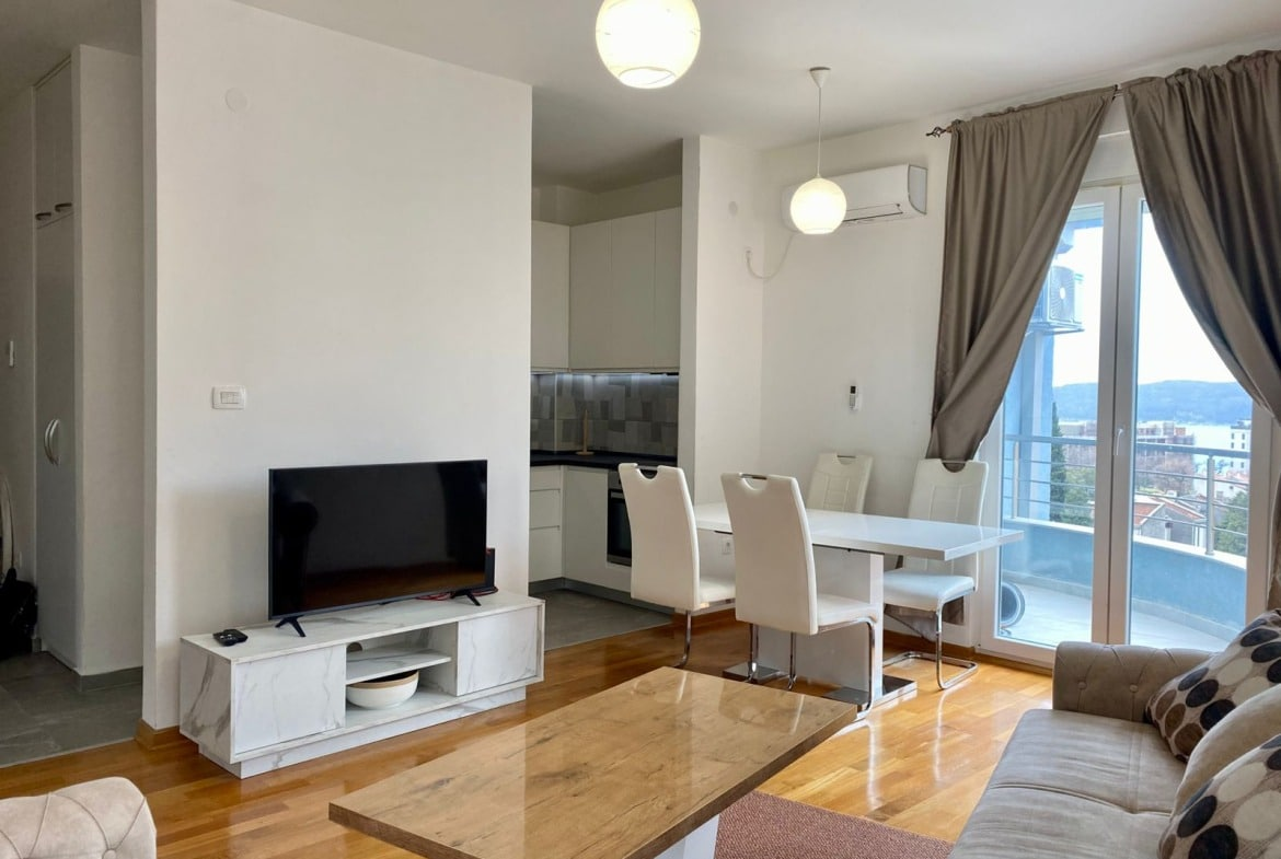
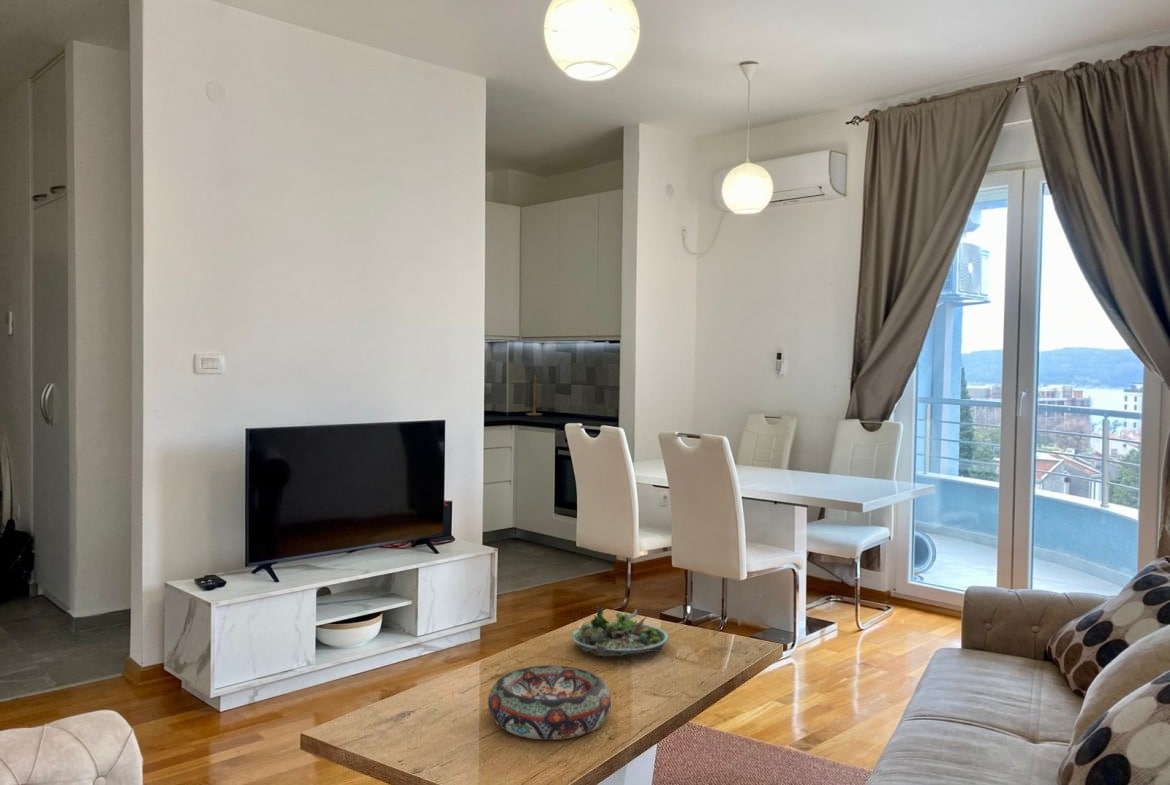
+ succulent planter (619, 627)
+ decorative bowl (549, 701)
